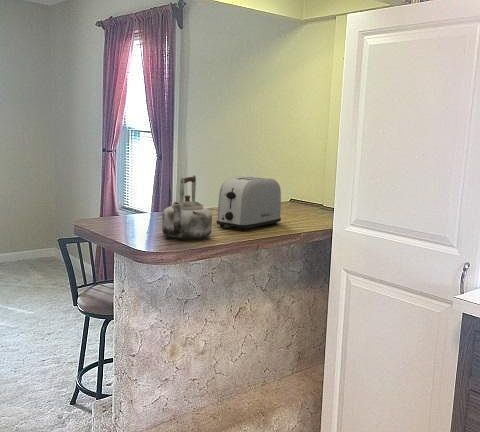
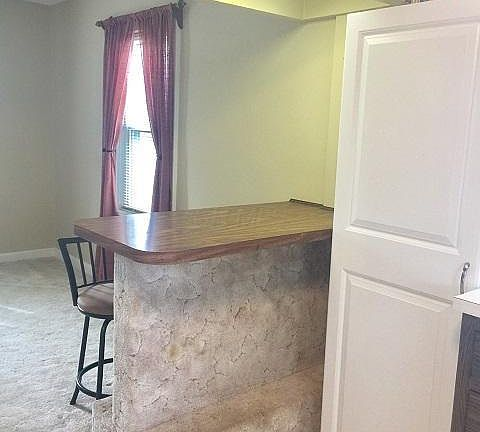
- toaster (249, 201)
- kettle (185, 207)
